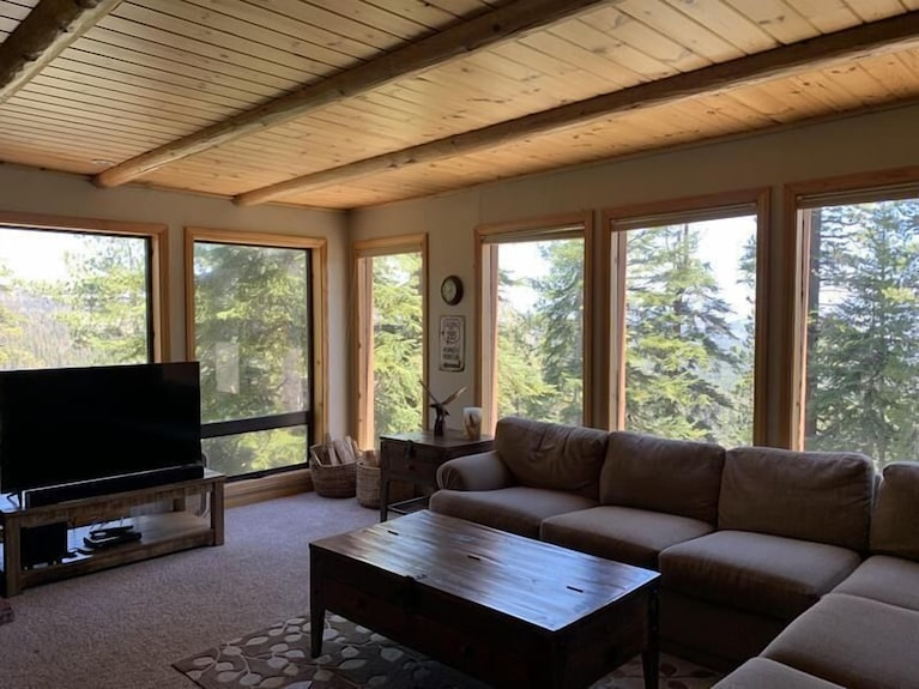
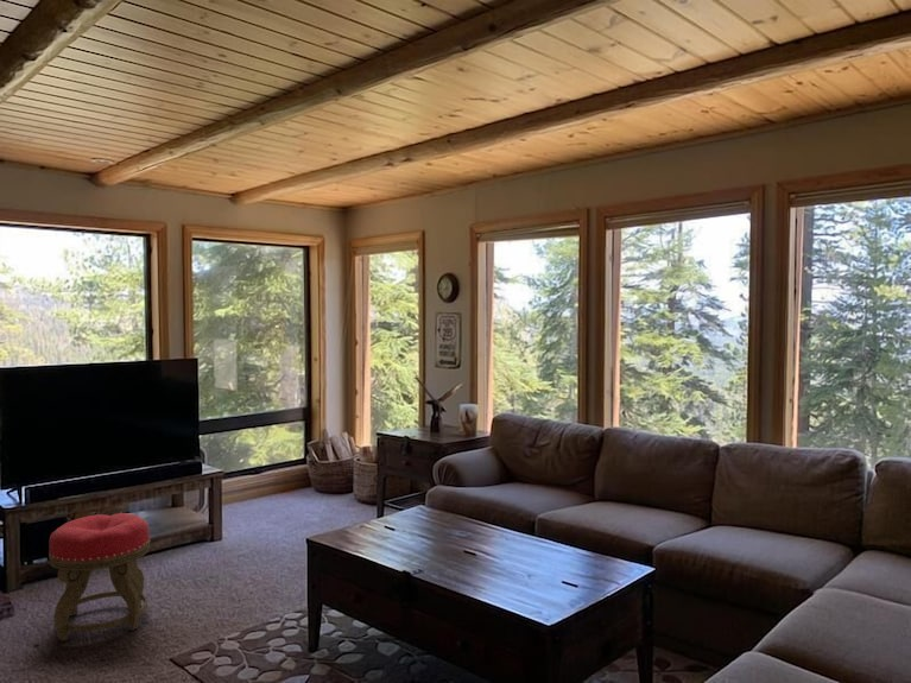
+ stool (101, 568)
